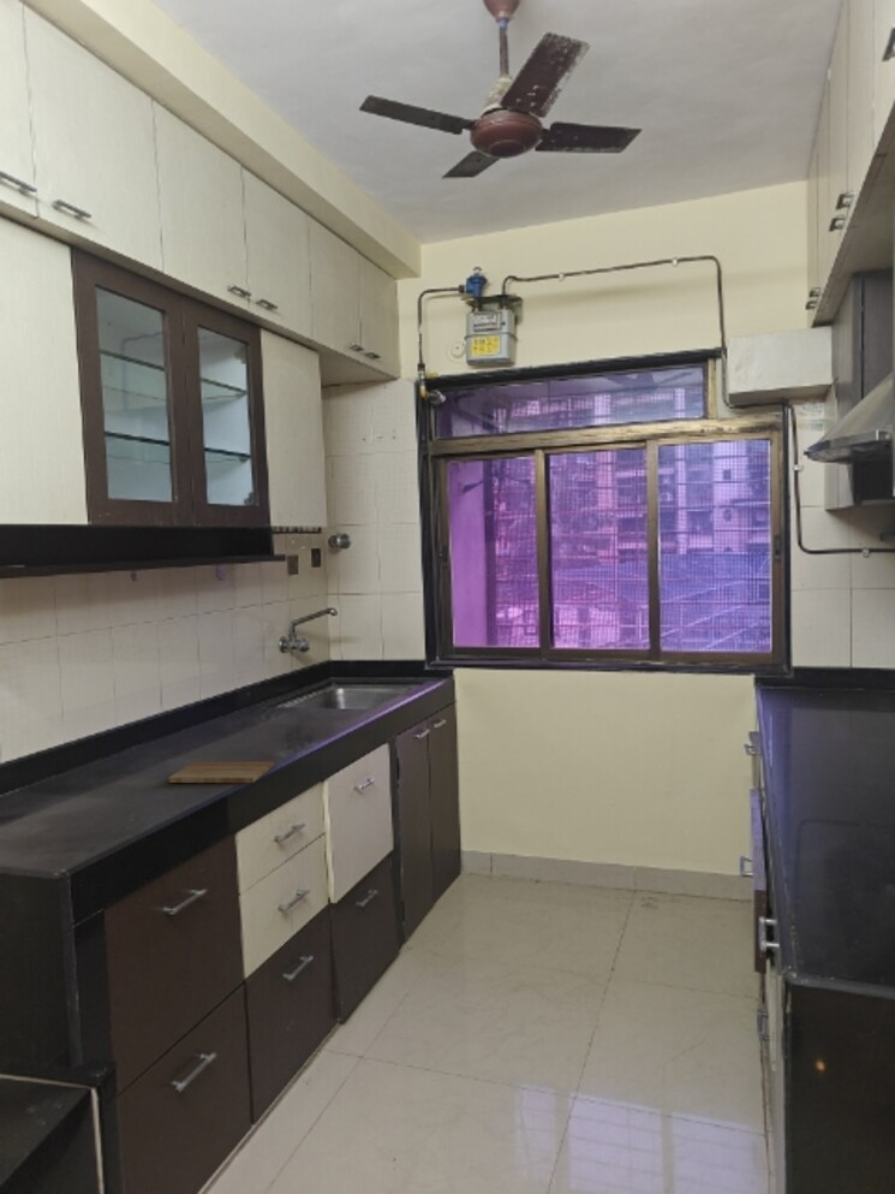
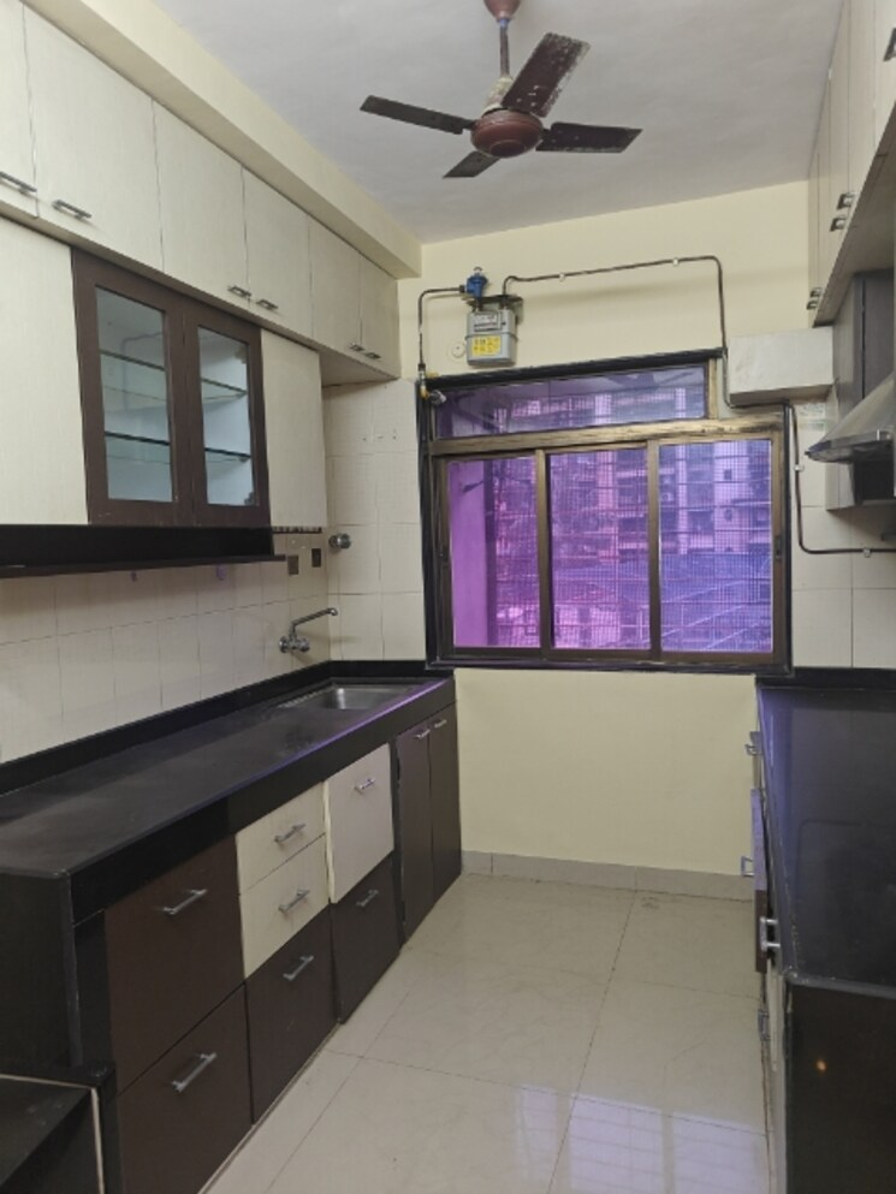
- cutting board (222, 771)
